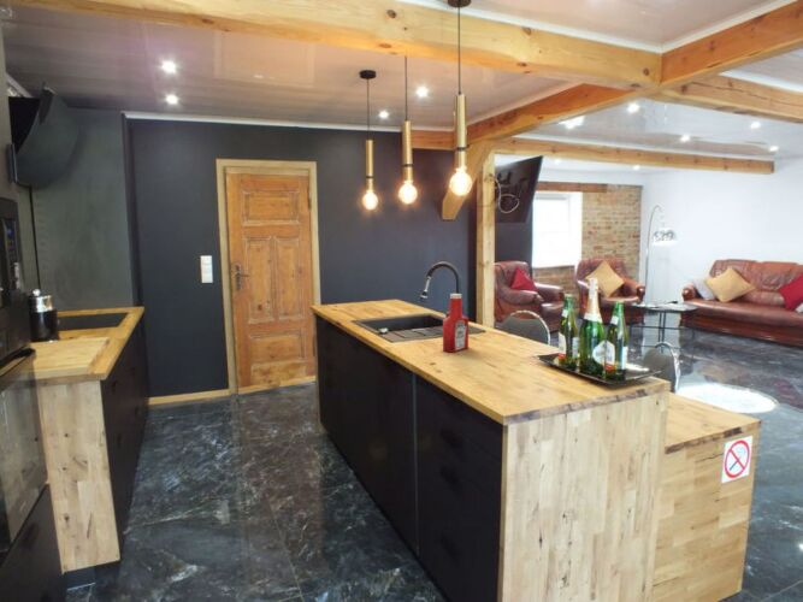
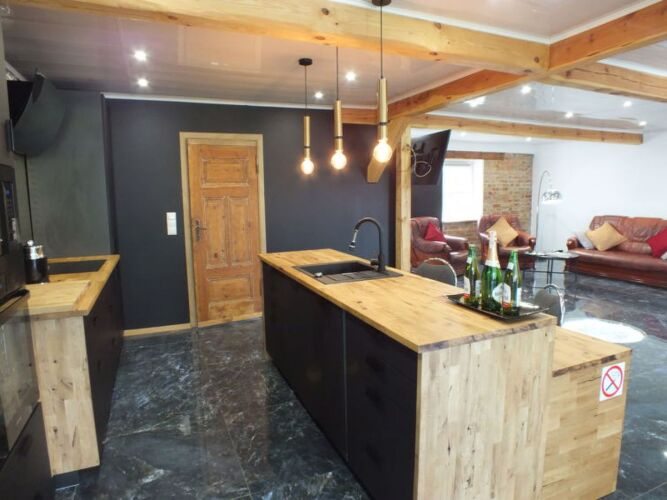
- soap bottle (455, 321)
